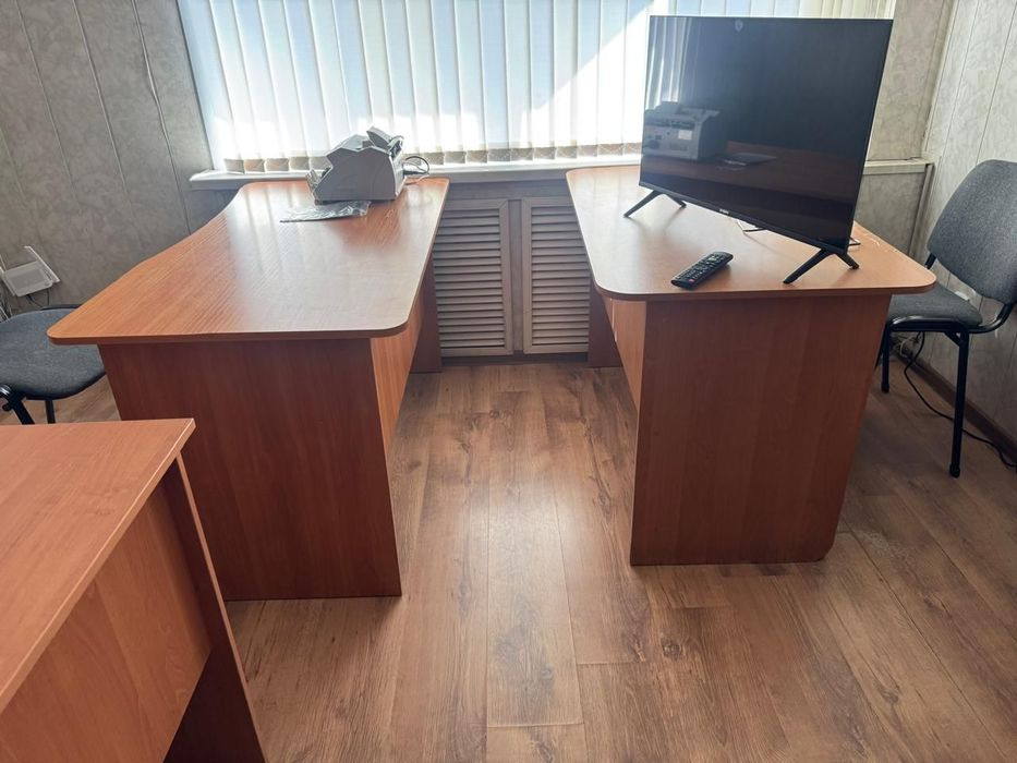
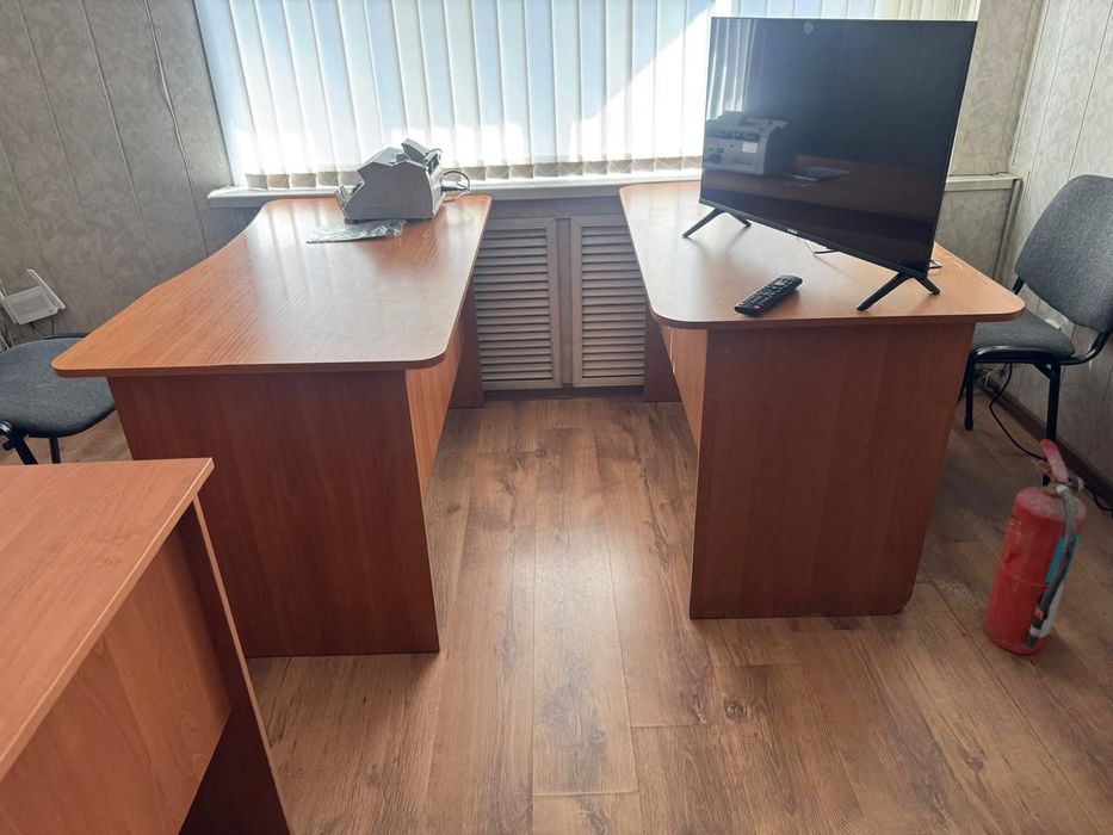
+ fire extinguisher (1037, 552)
